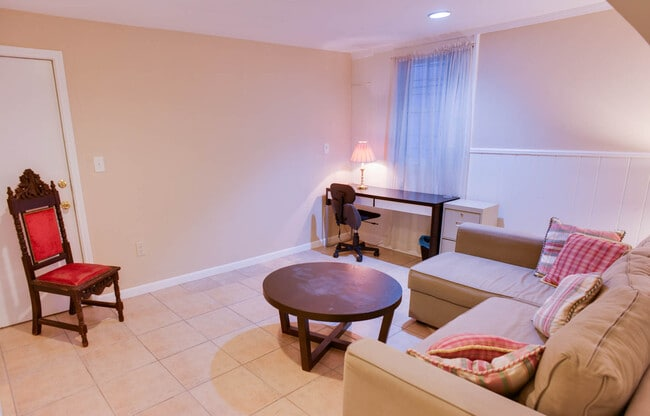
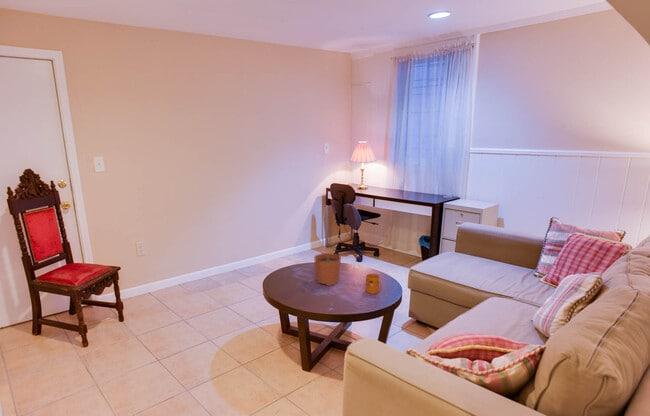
+ plant pot (327, 263)
+ mug (374, 284)
